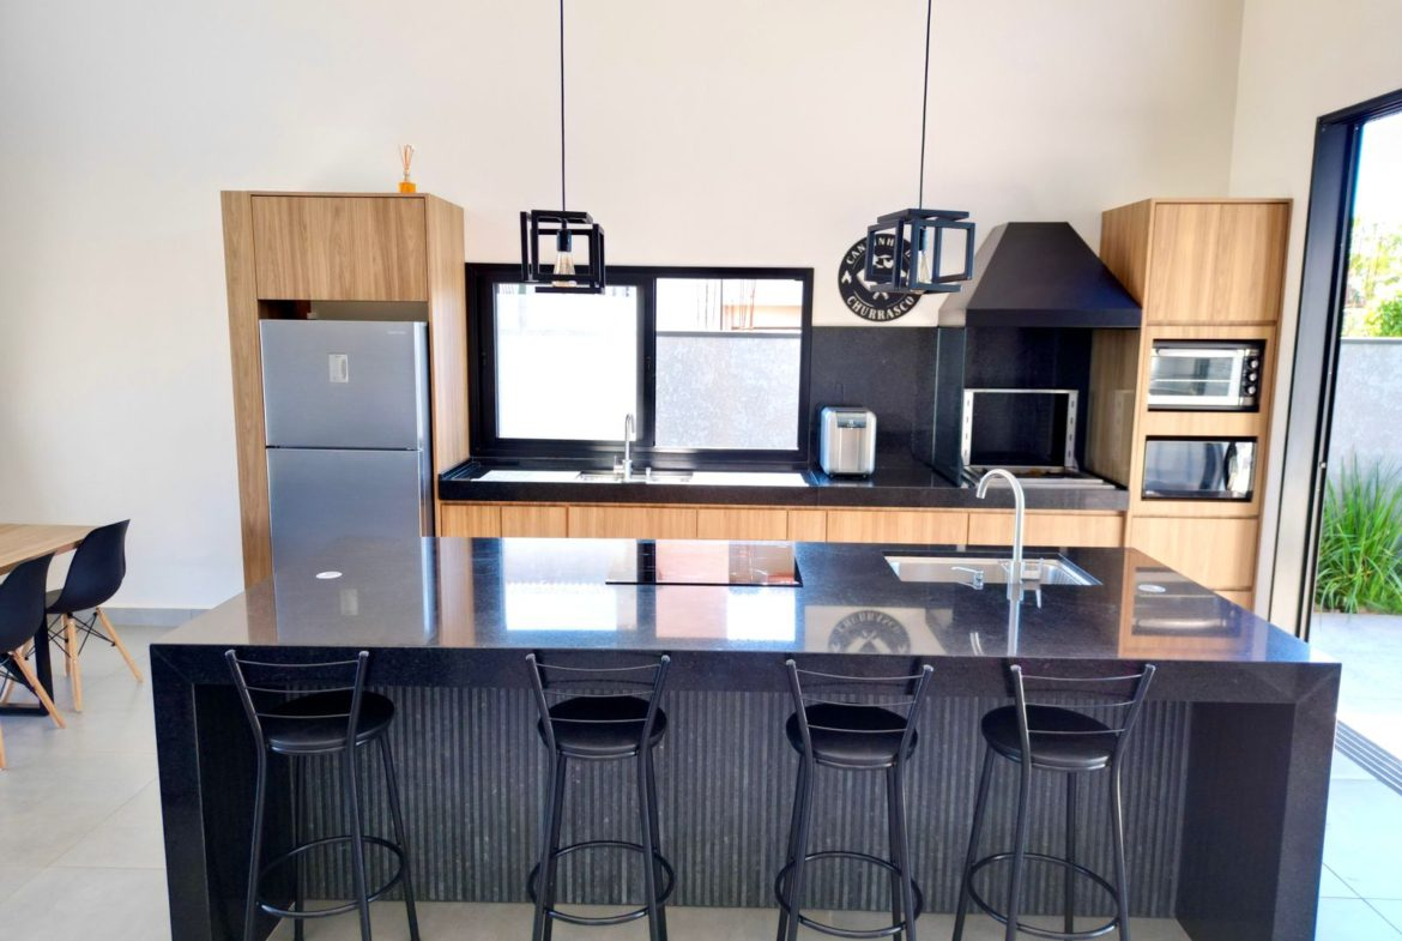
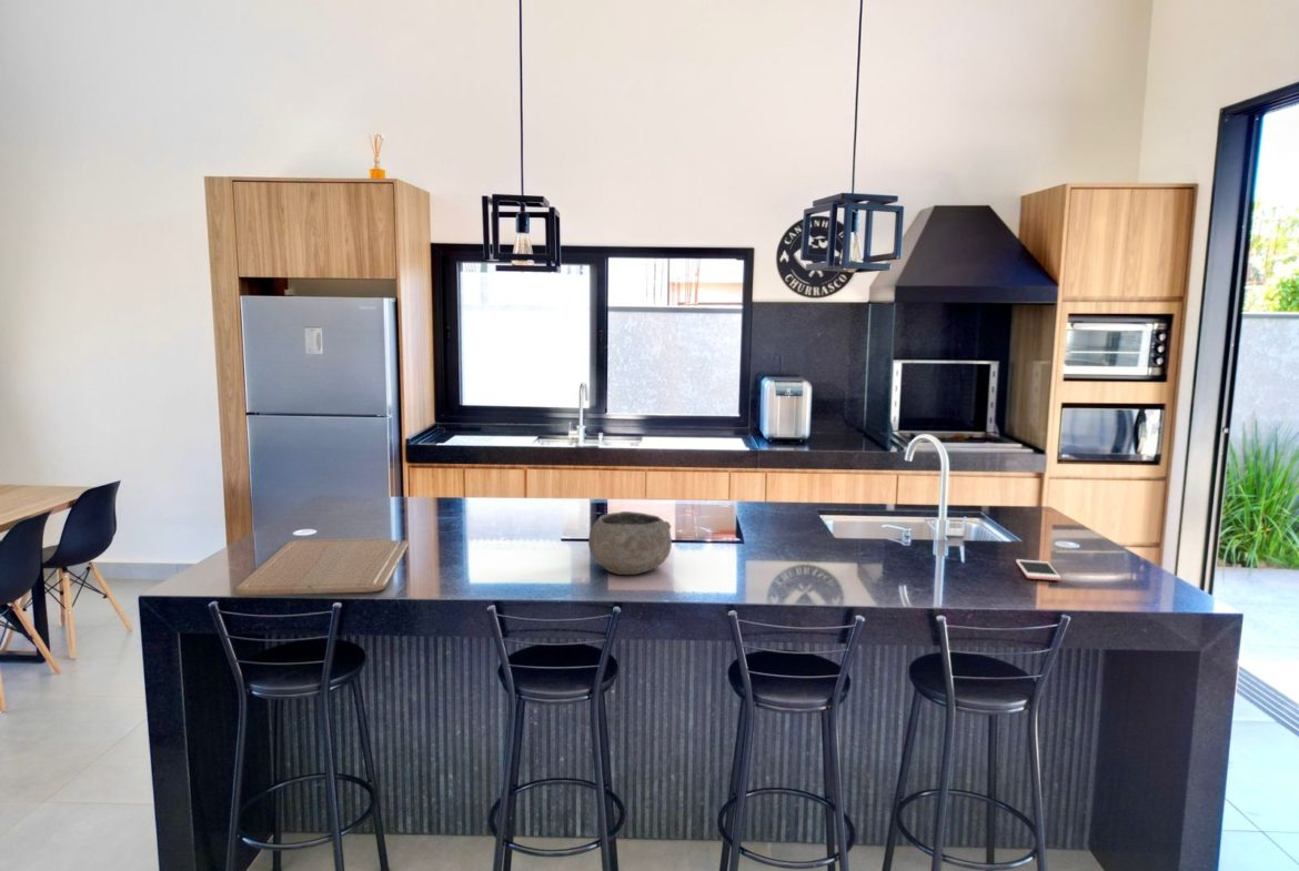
+ bowl (630, 544)
+ cell phone (1037, 569)
+ chopping board (332, 563)
